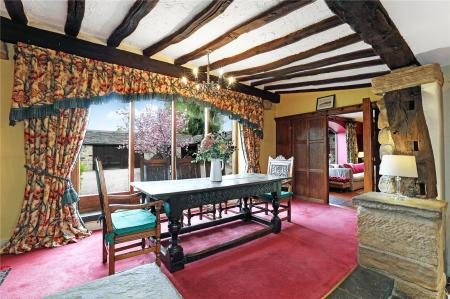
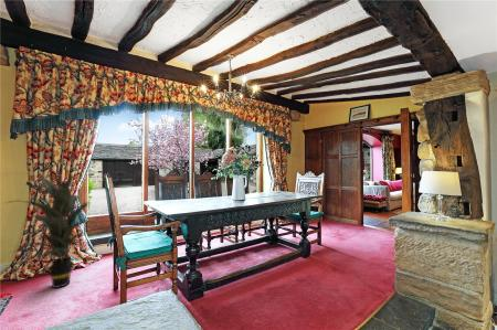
+ indoor plant (55, 224)
